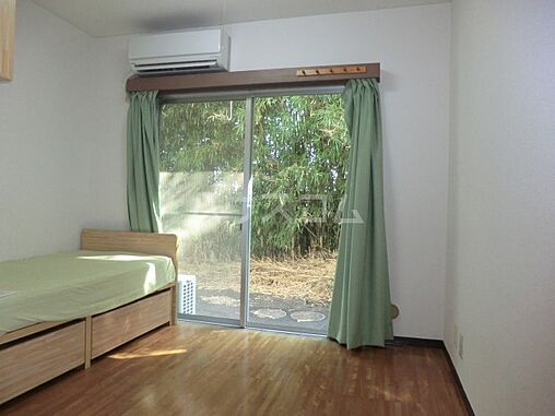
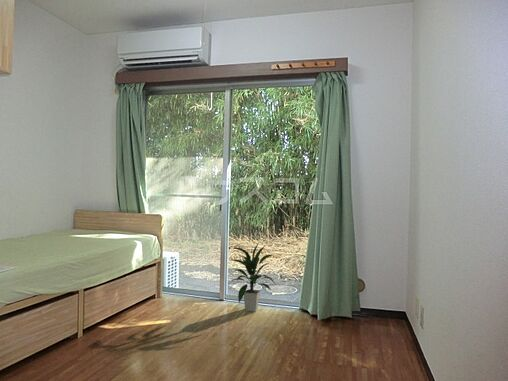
+ indoor plant (250, 275)
